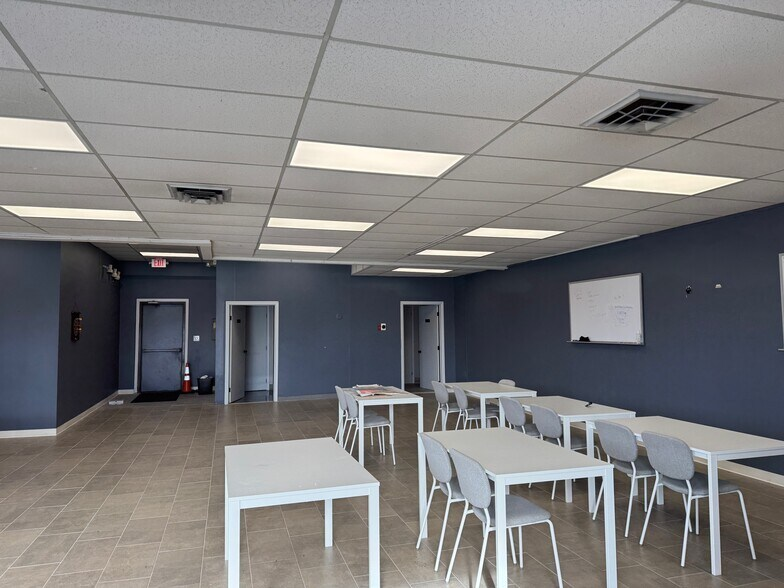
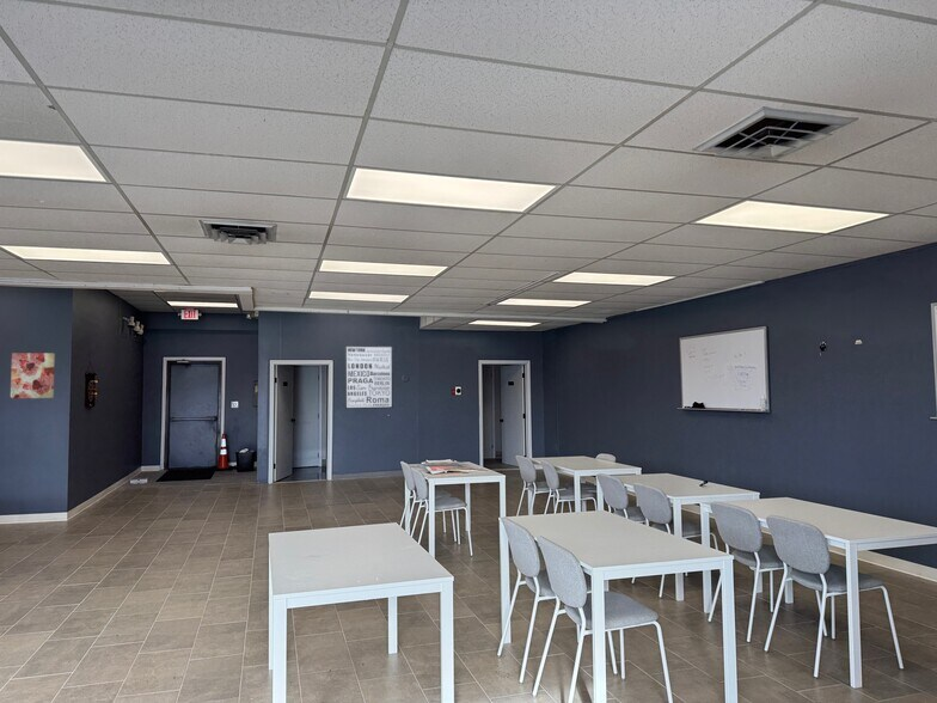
+ wall art (32, 375)
+ wall art (368, 377)
